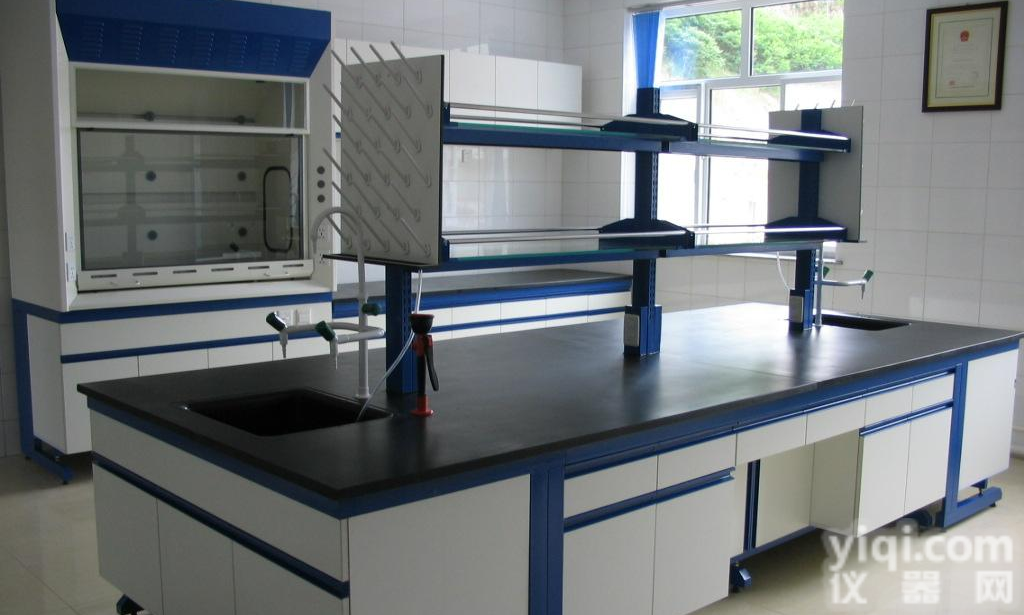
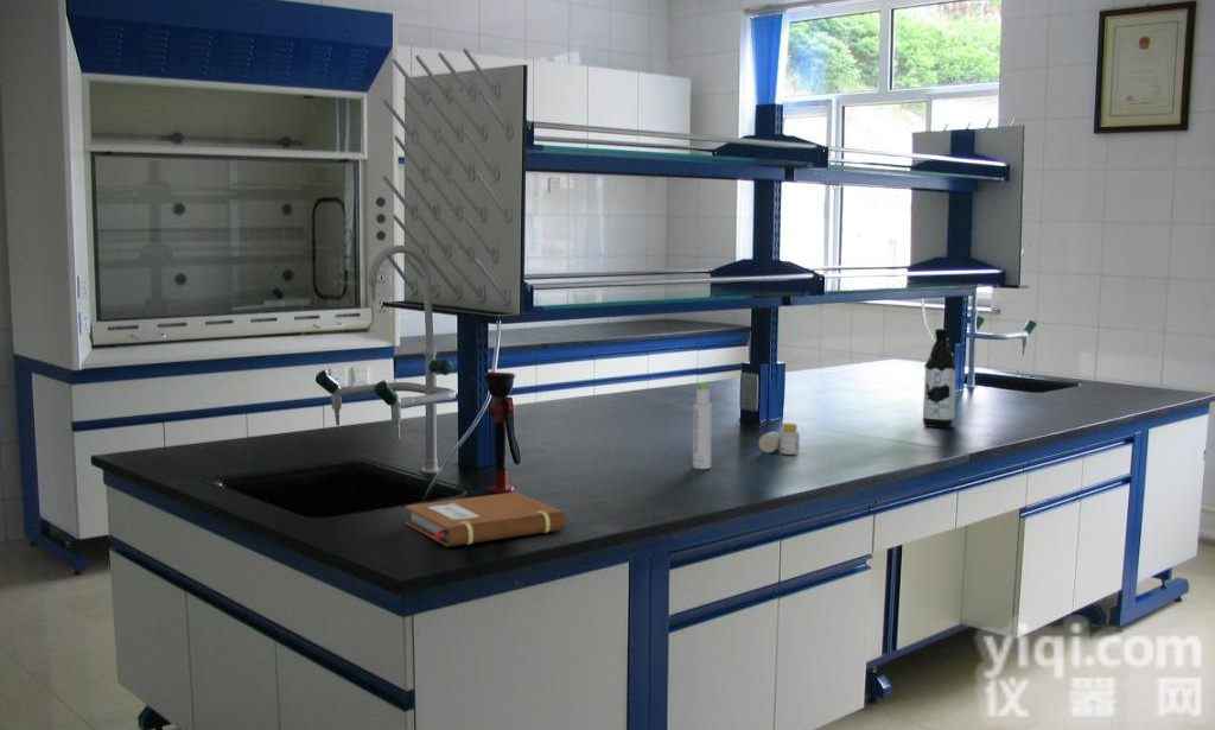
+ pill bottle (780, 437)
+ water bottle (940, 377)
+ notebook (482, 519)
+ bottle (702, 425)
